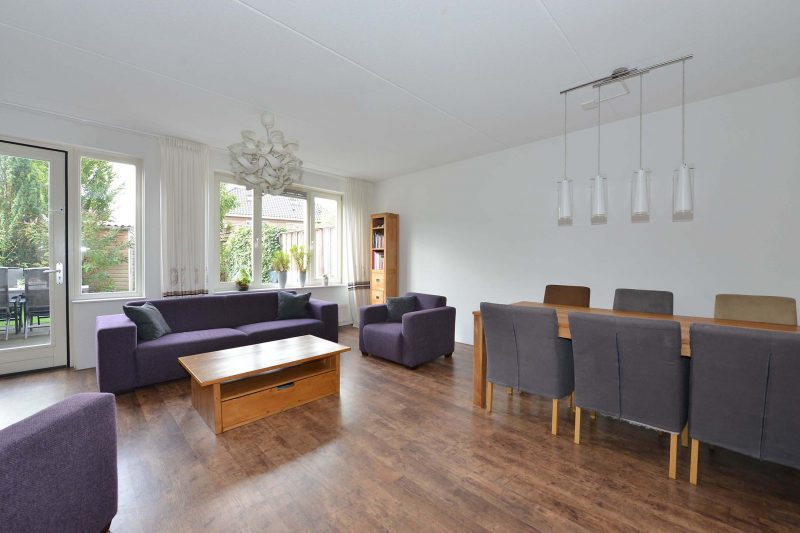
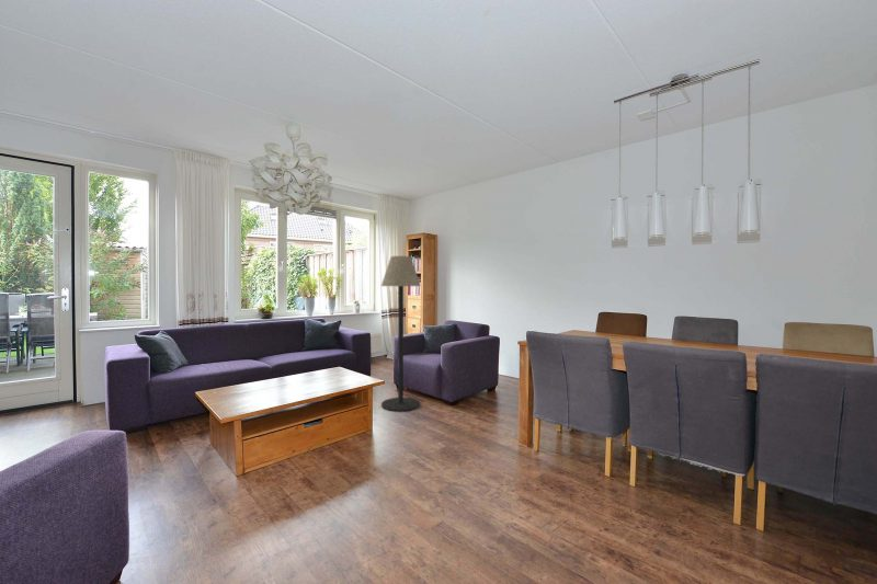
+ floor lamp (400, 331)
